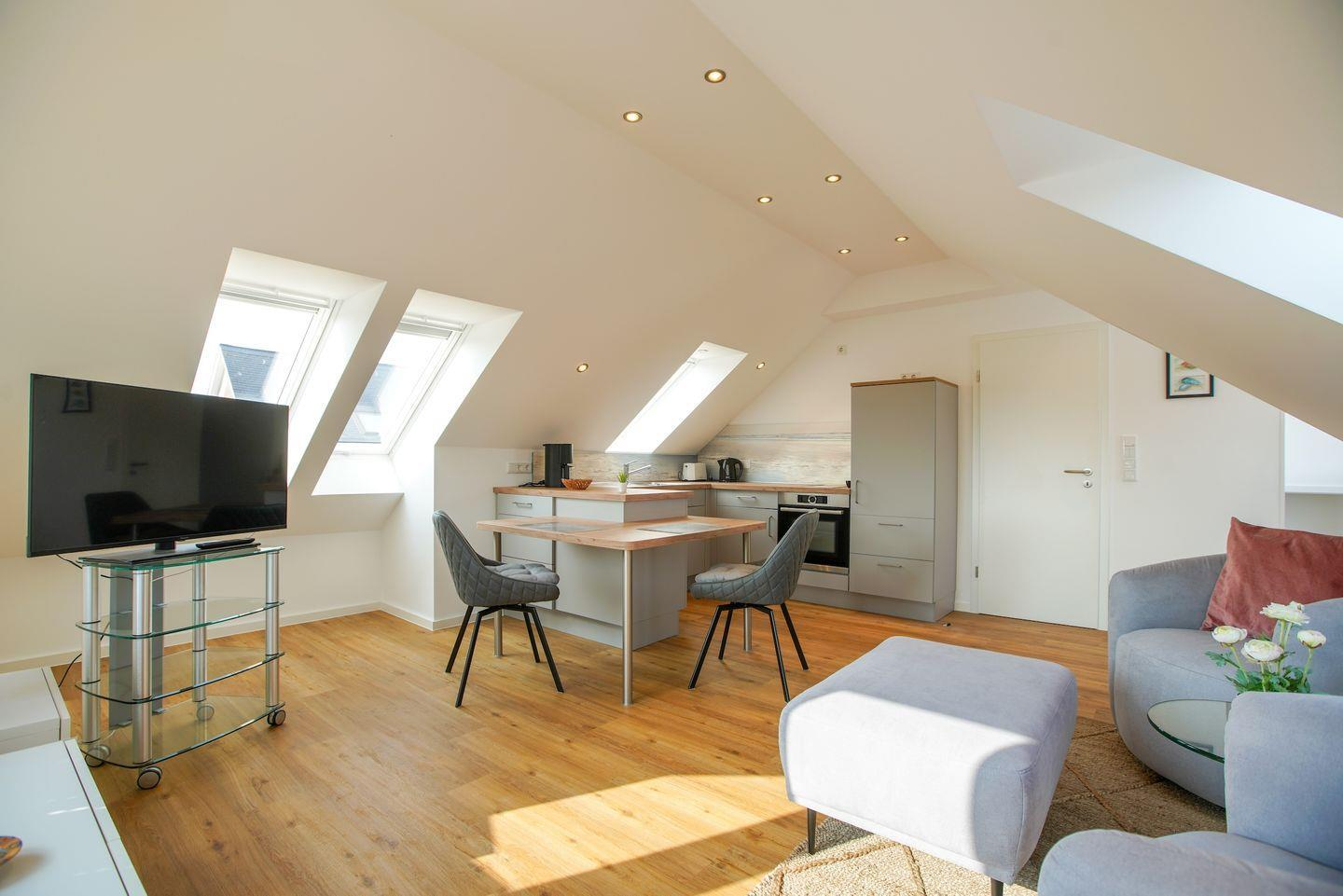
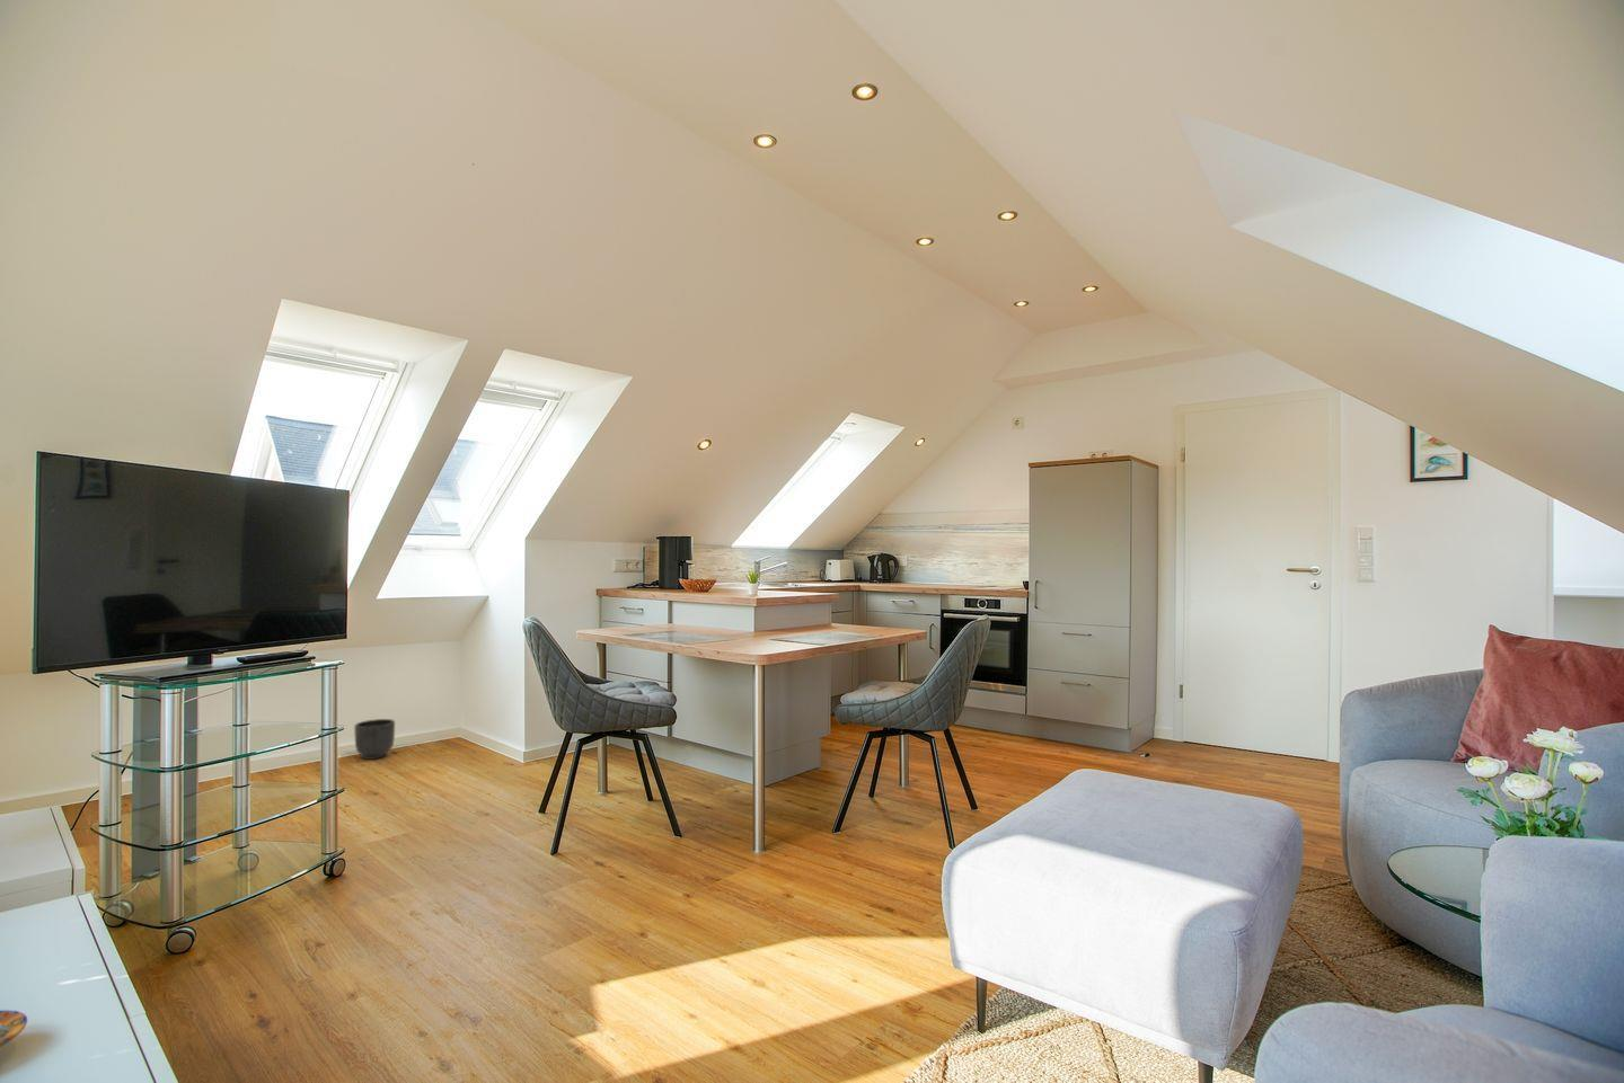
+ planter (375, 740)
